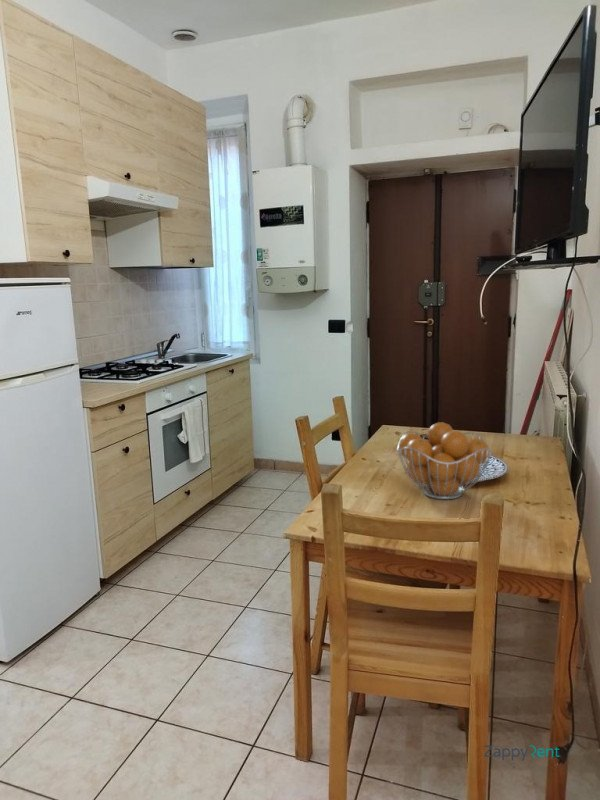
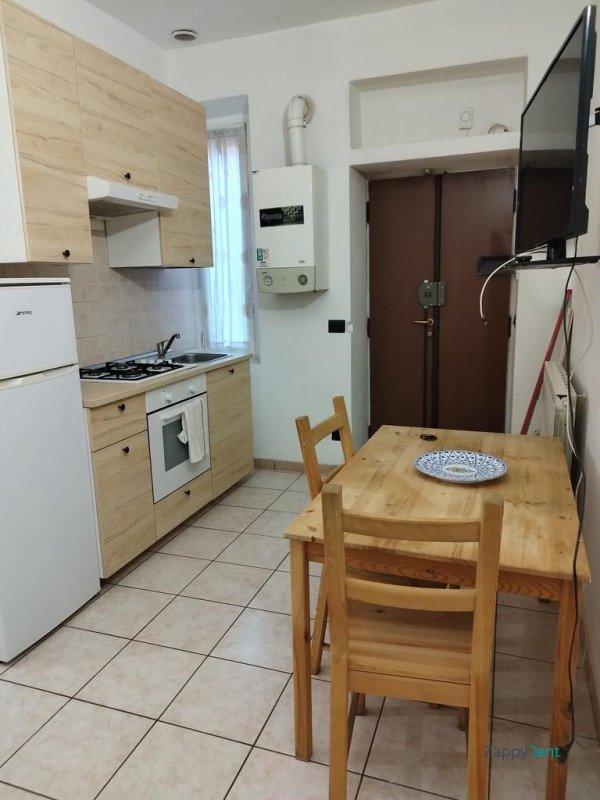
- fruit basket (443, 459)
